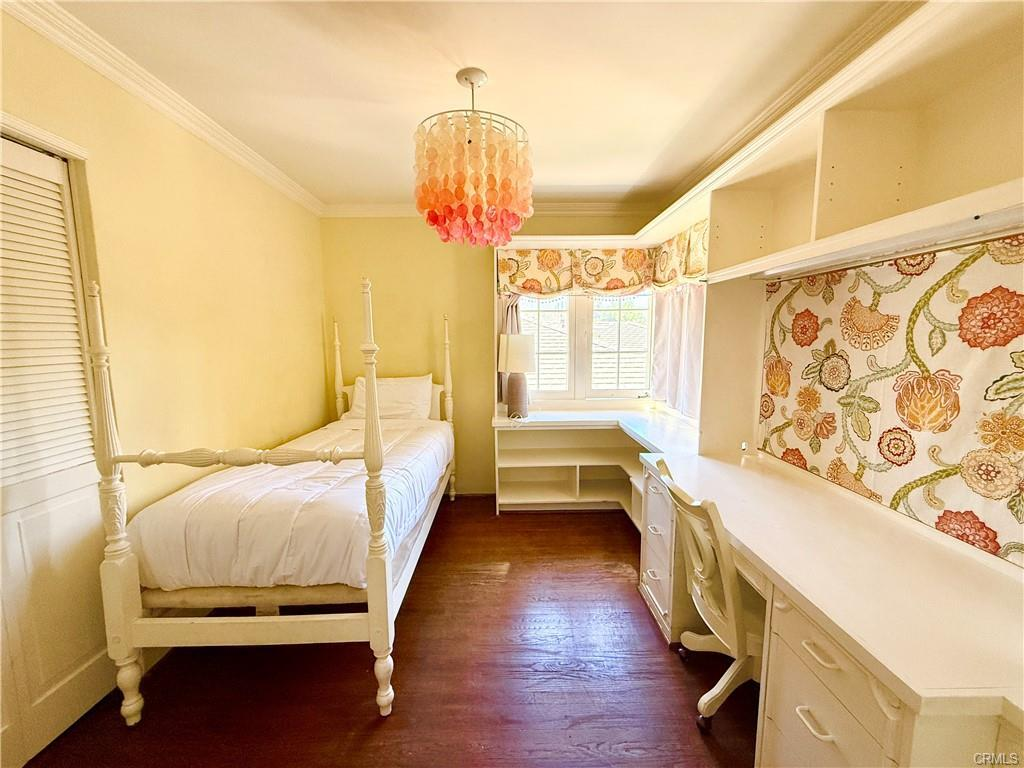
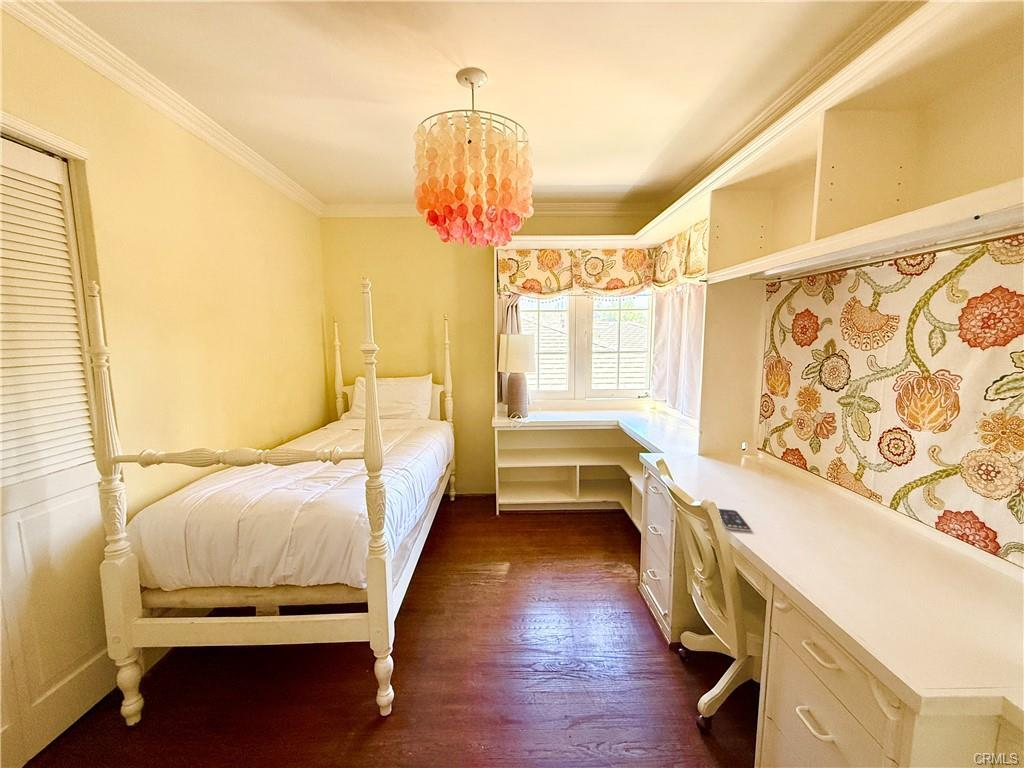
+ smartphone (731, 519)
